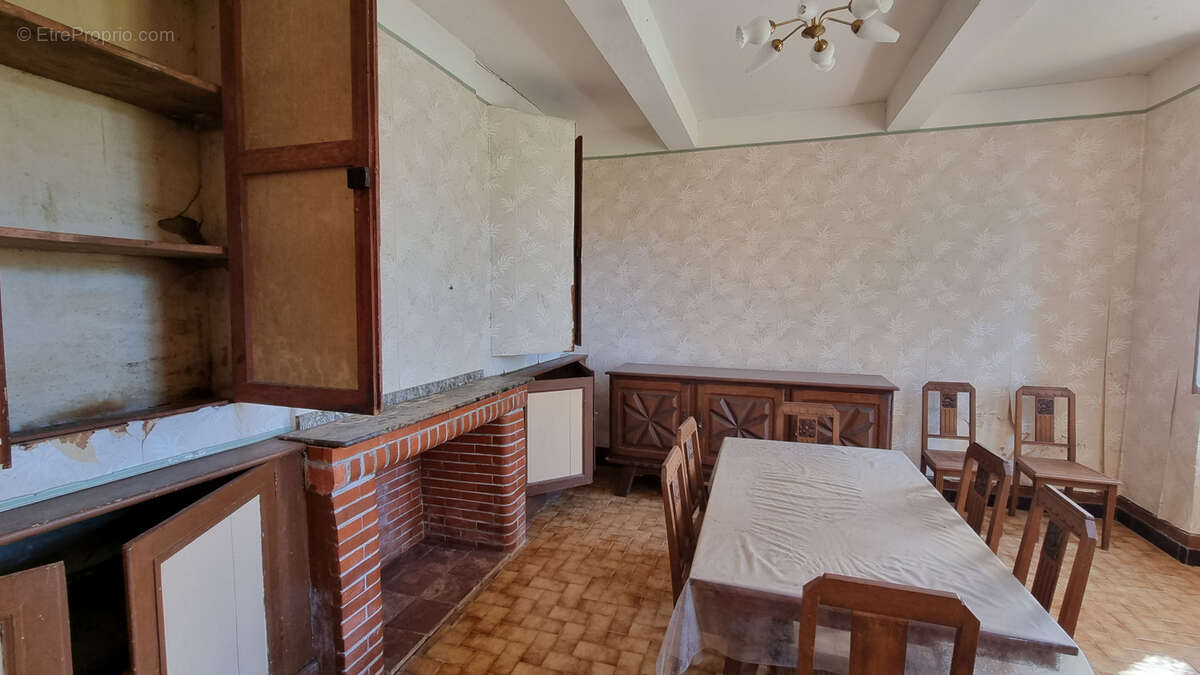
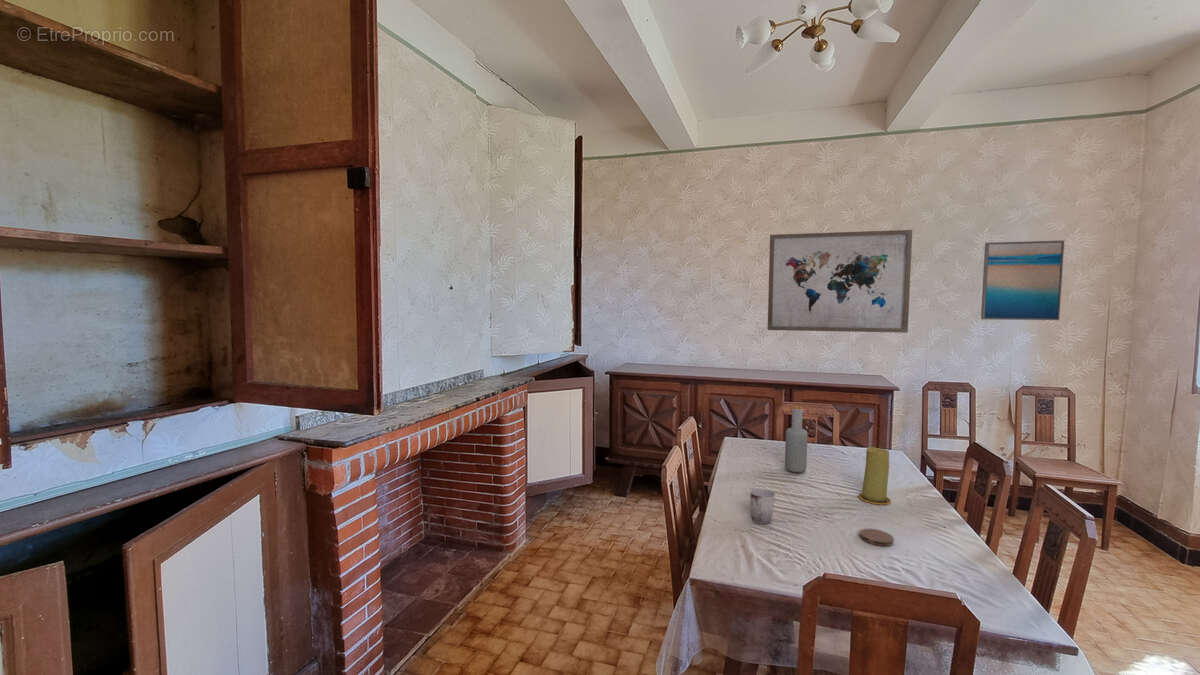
+ cup (761, 508)
+ coaster (876, 537)
+ candle (875, 474)
+ bottle (796, 438)
+ wall art (836, 282)
+ wall art (1021, 281)
